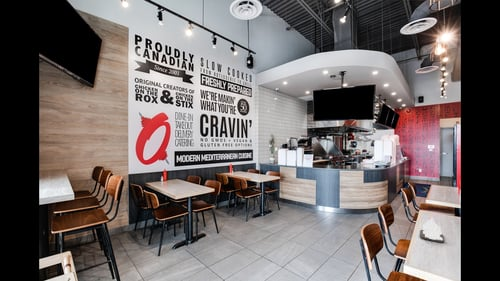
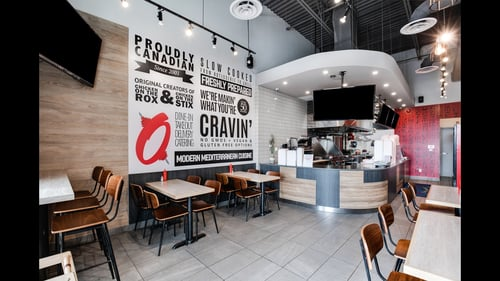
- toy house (431, 228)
